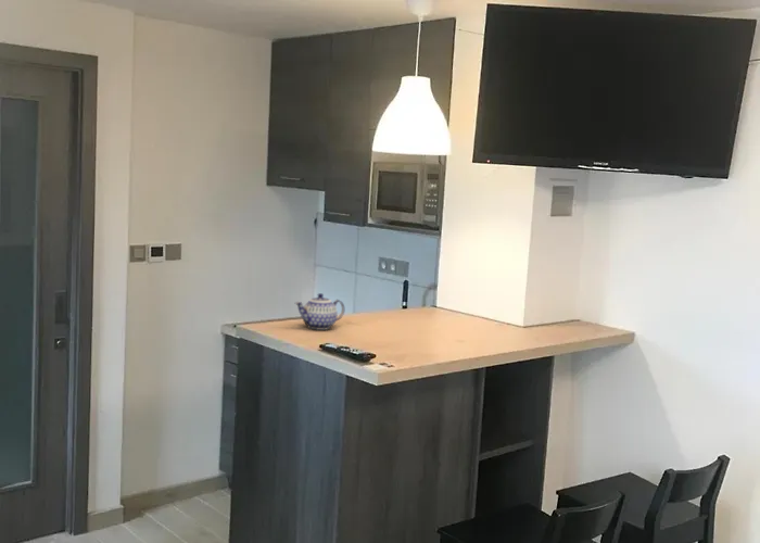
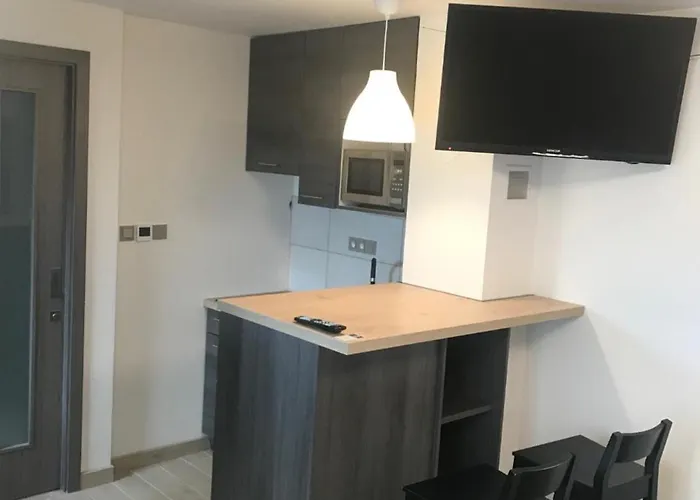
- teapot (319, 311)
